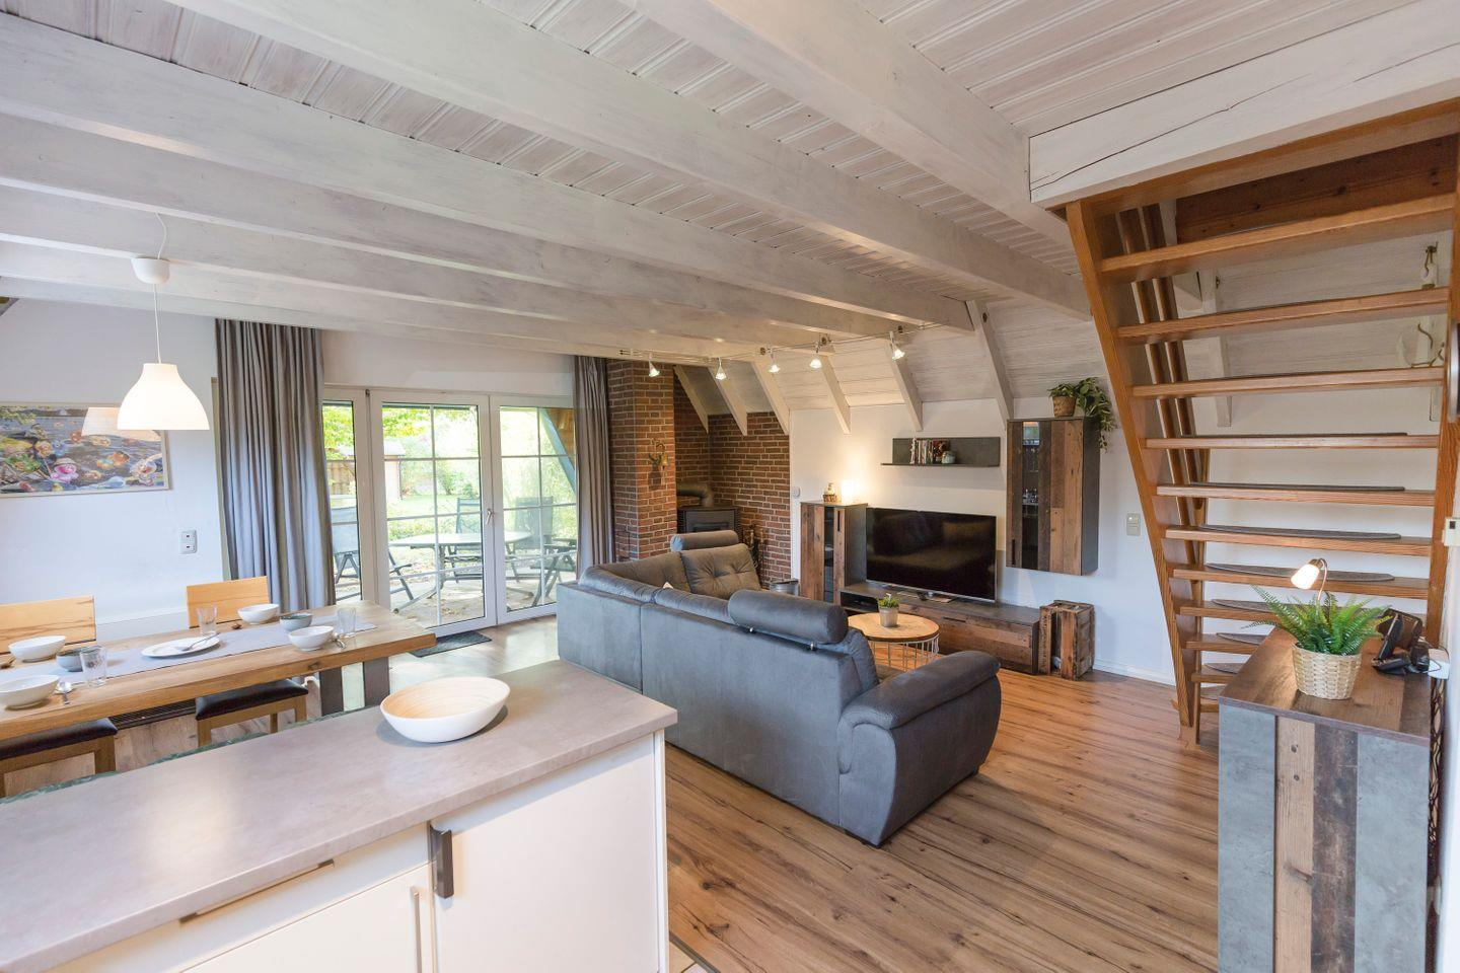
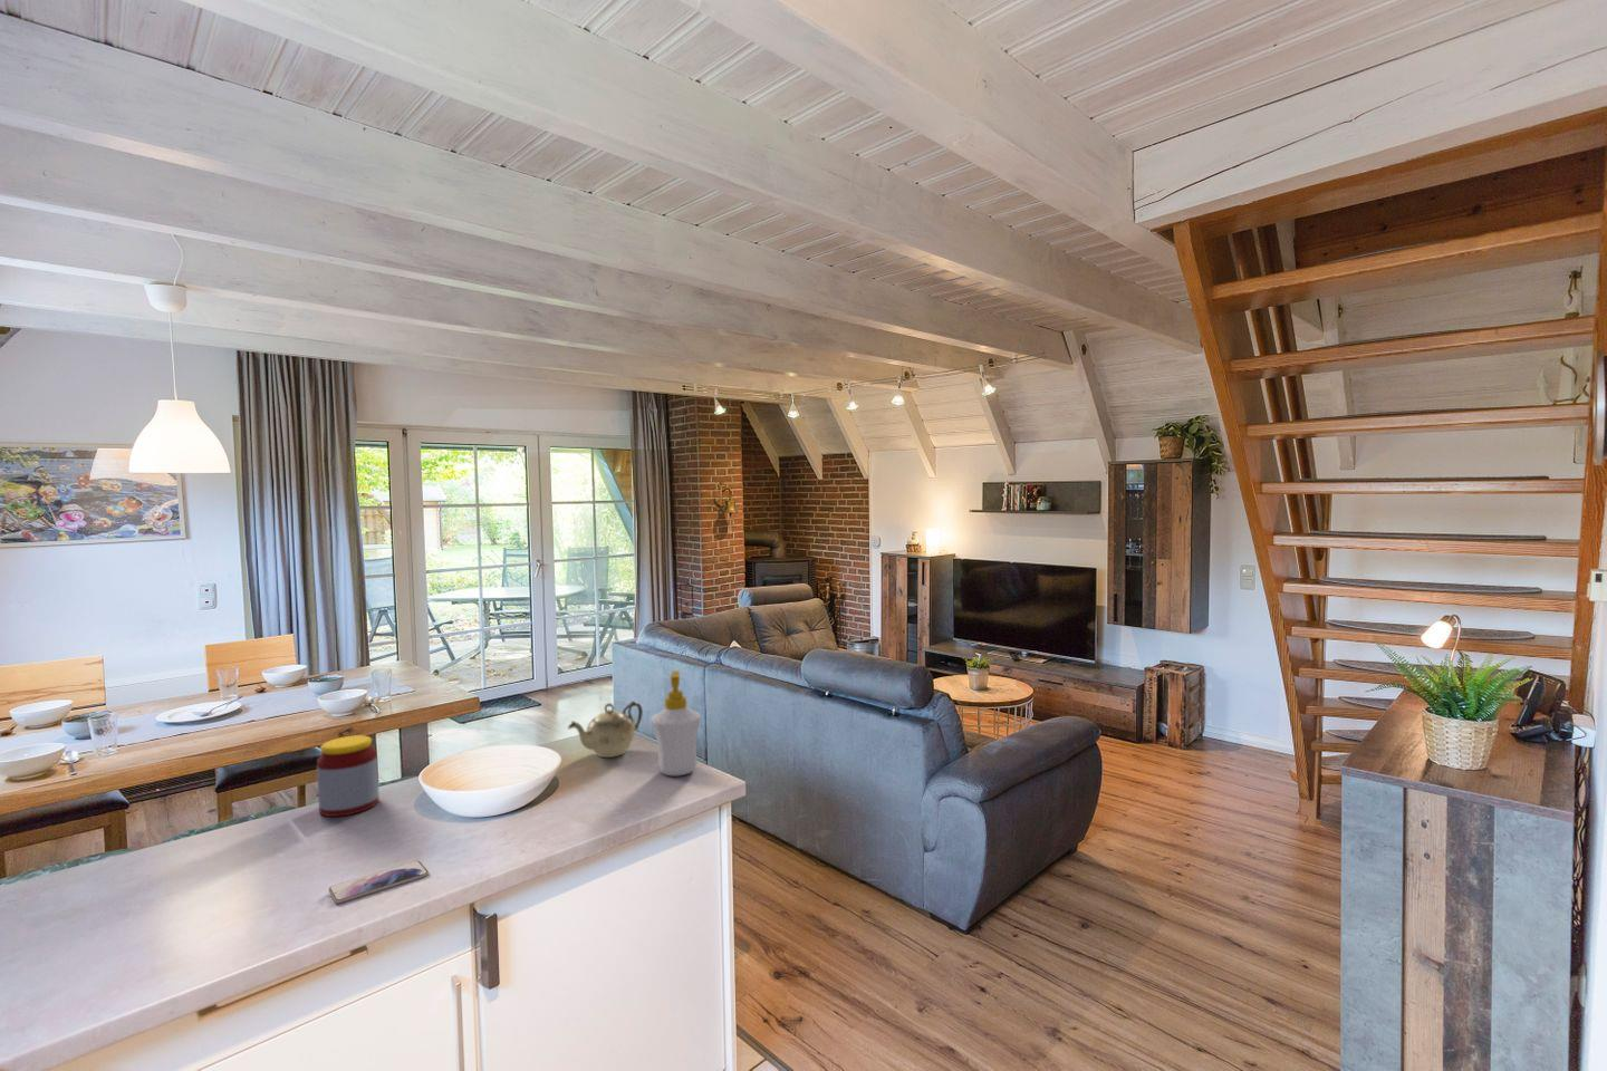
+ smartphone (379, 881)
+ teapot (606, 728)
+ jar (347, 773)
+ soap bottle (677, 723)
